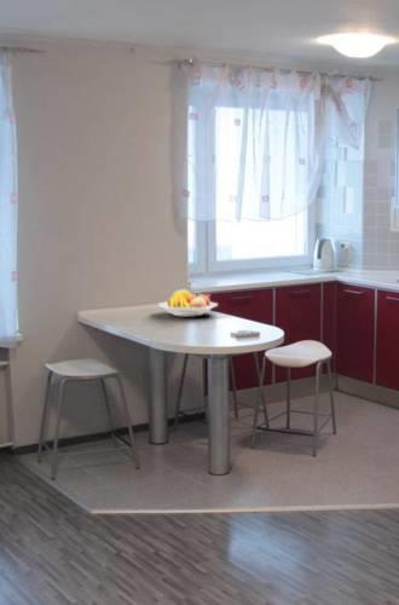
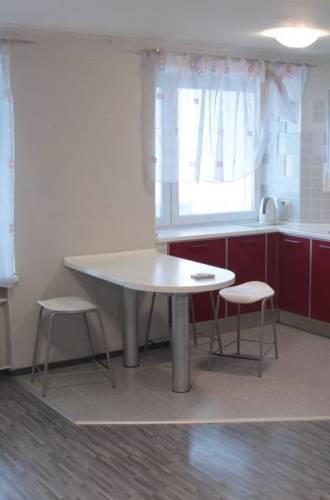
- fruit bowl (187, 301)
